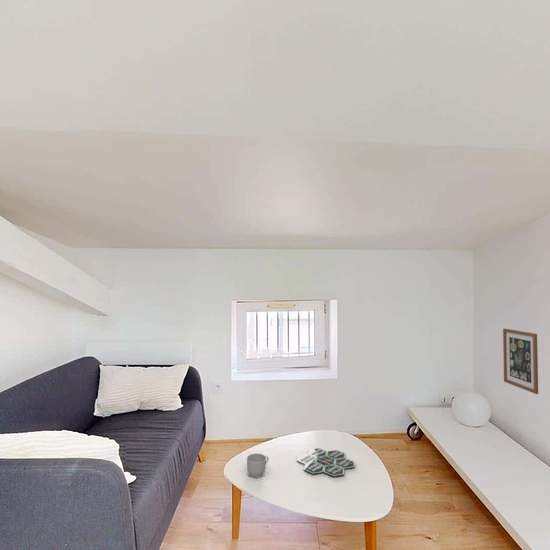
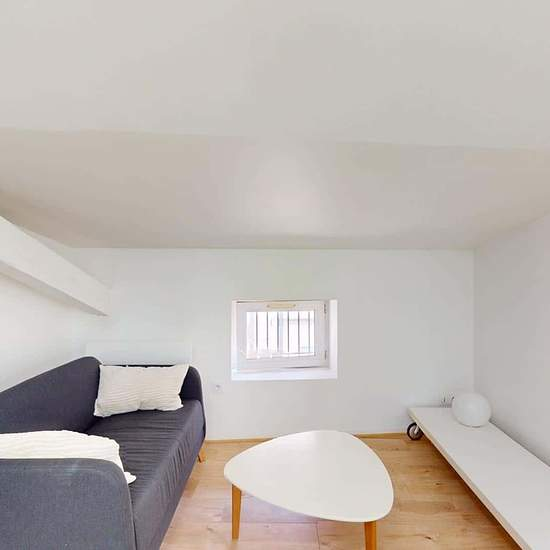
- wall art (519, 359)
- board game (325, 461)
- mug (258, 464)
